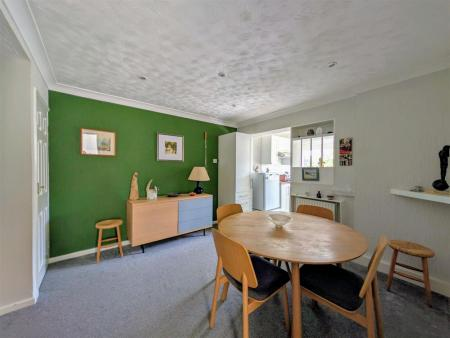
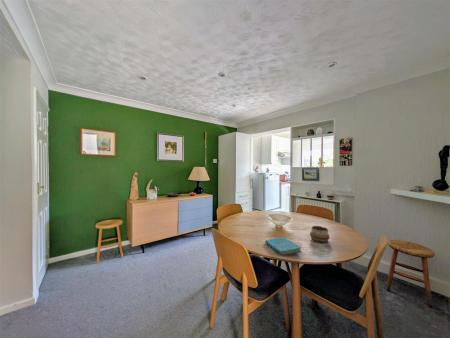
+ cover (282, 245)
+ decorative bowl (319, 234)
